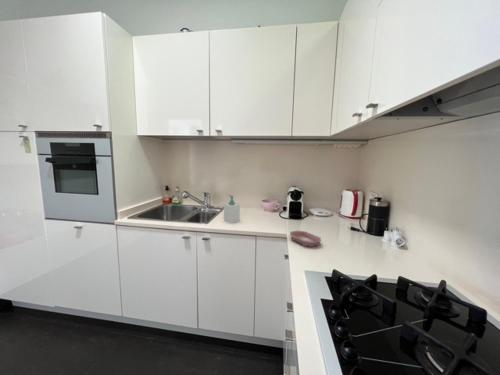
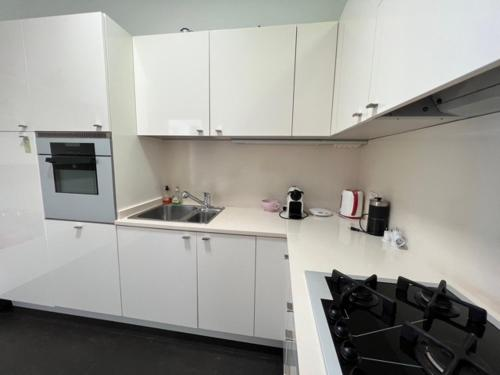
- bowl (304, 238)
- soap bottle (231, 208)
